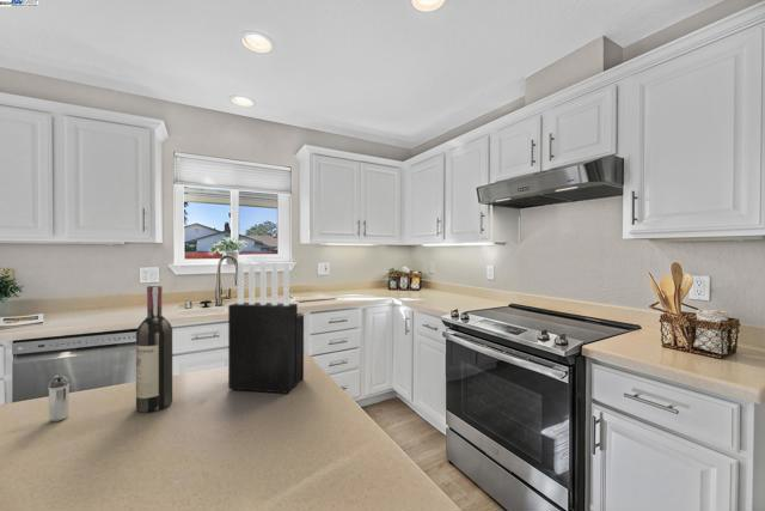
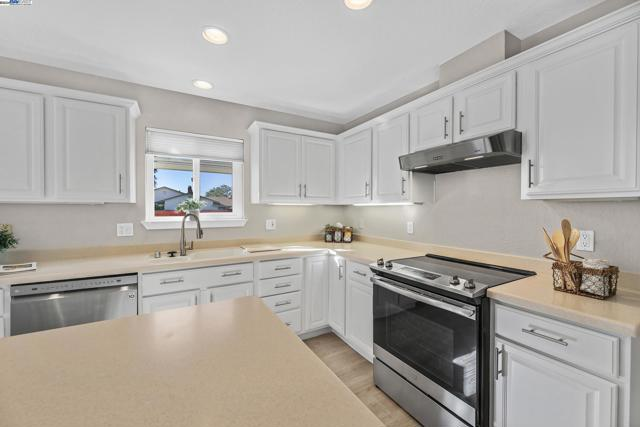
- knife block (269, 322)
- shaker (59, 397)
- wine bottle (154, 345)
